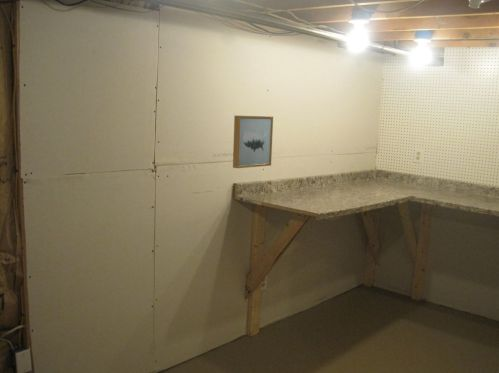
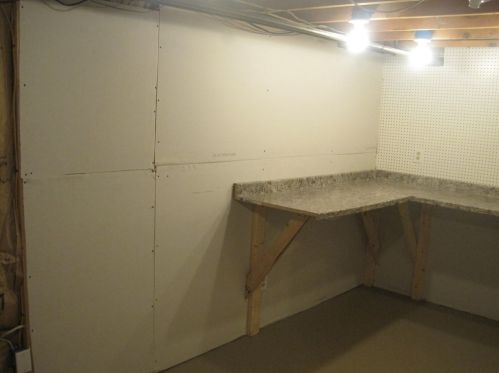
- wall art (253, 141)
